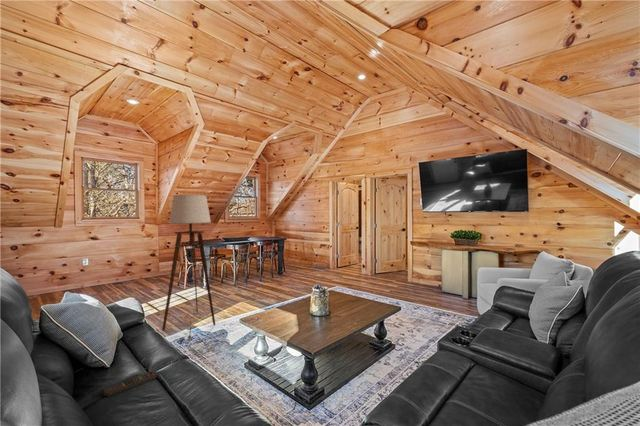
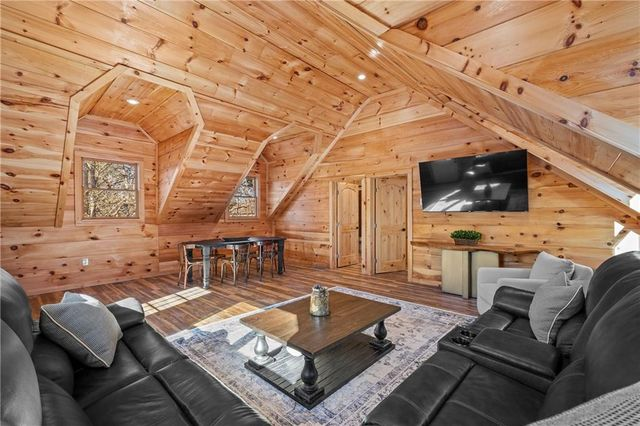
- floor lamp (193, 260)
- remote control (131, 382)
